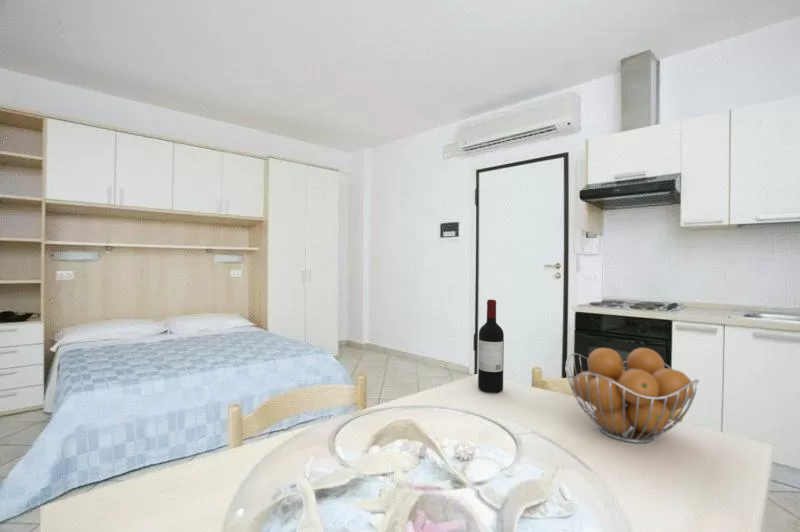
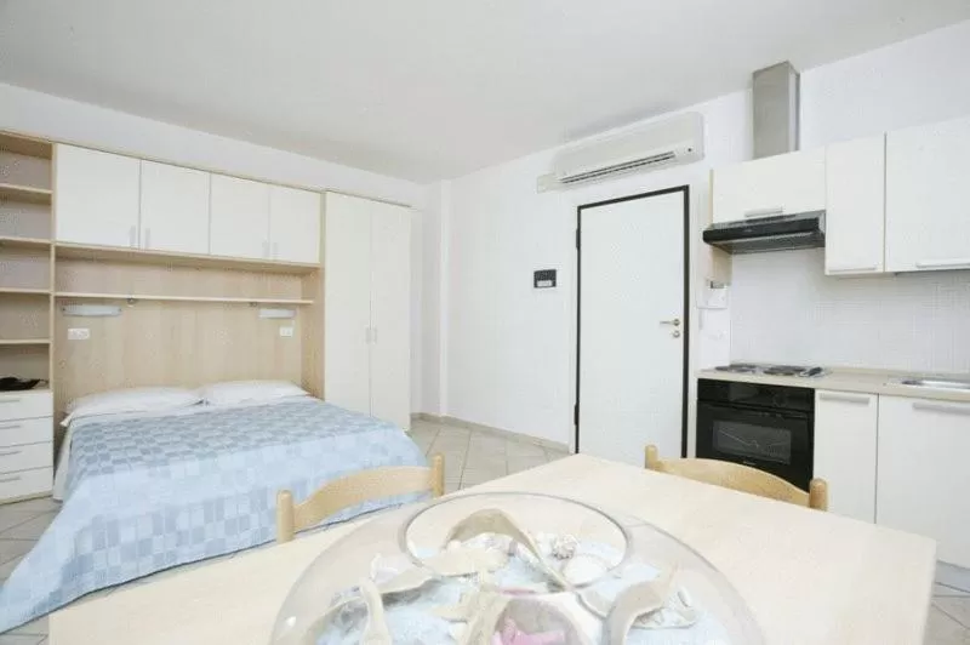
- wine bottle (491, 344)
- fruit basket (626, 390)
